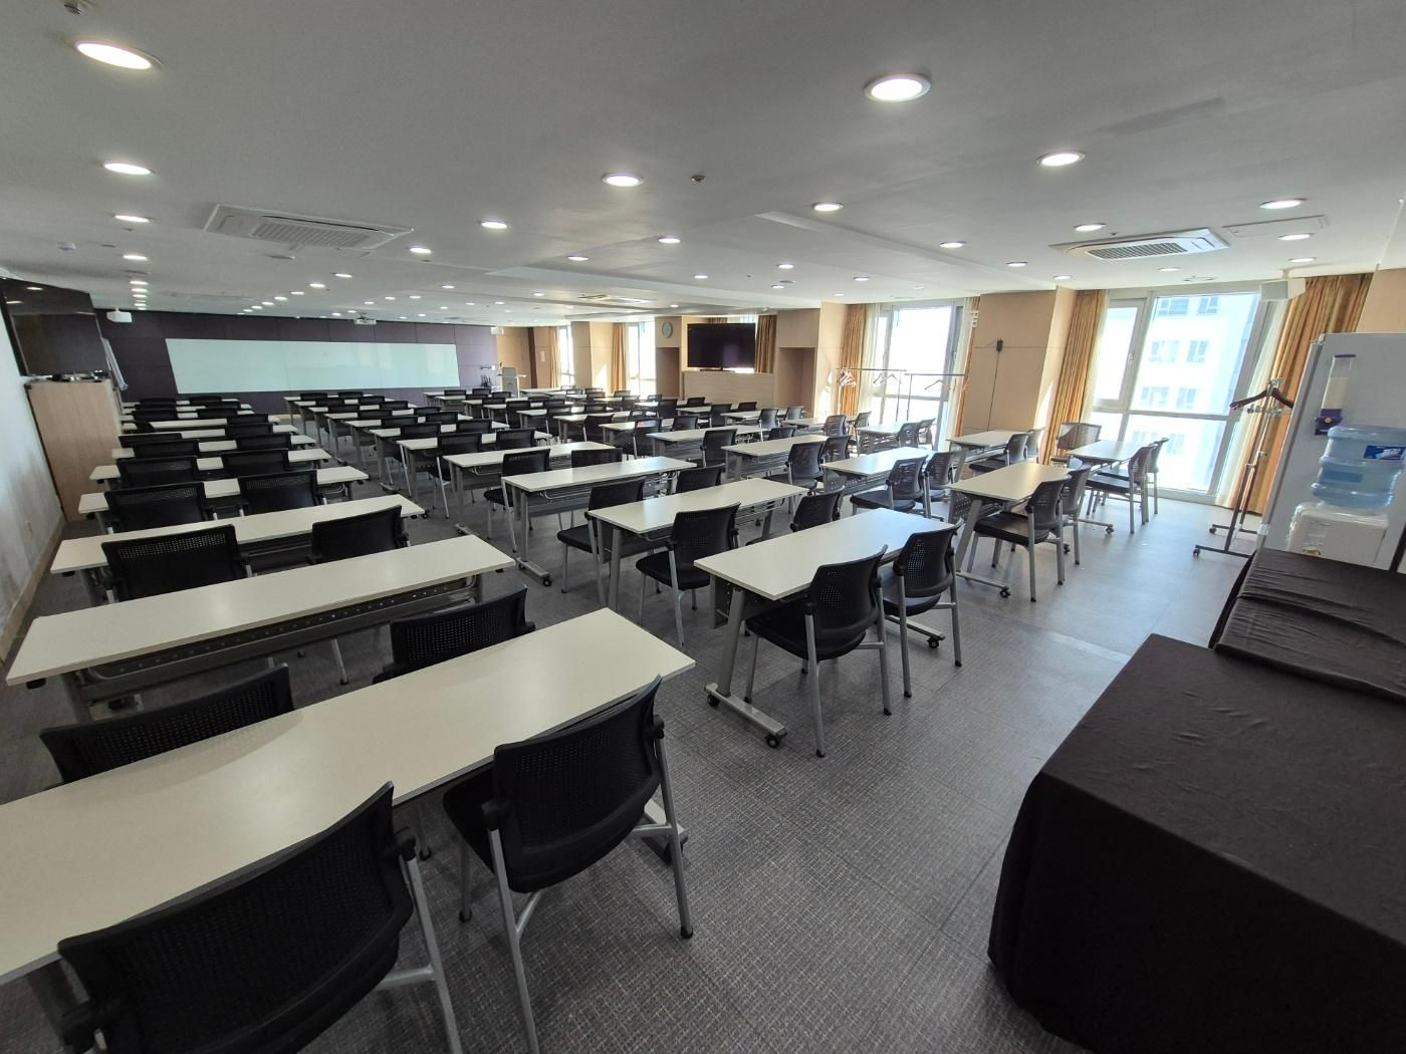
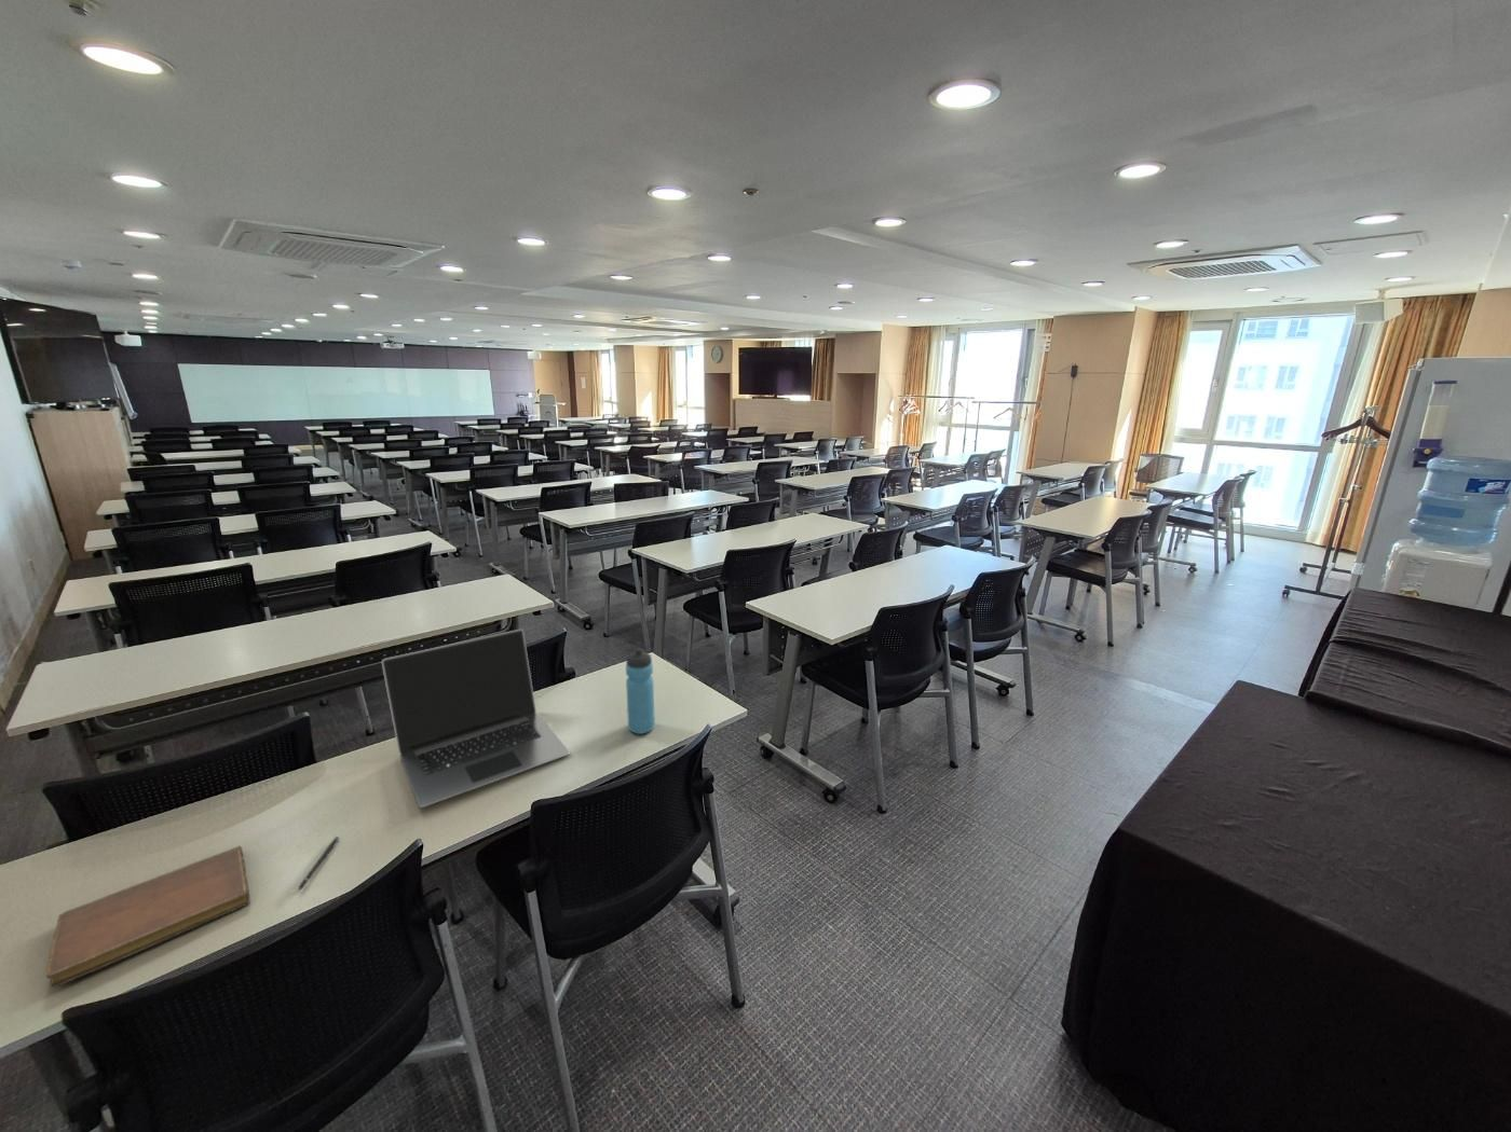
+ water bottle (640, 688)
+ notebook (157, 907)
+ pen (319, 862)
+ laptop (477, 708)
